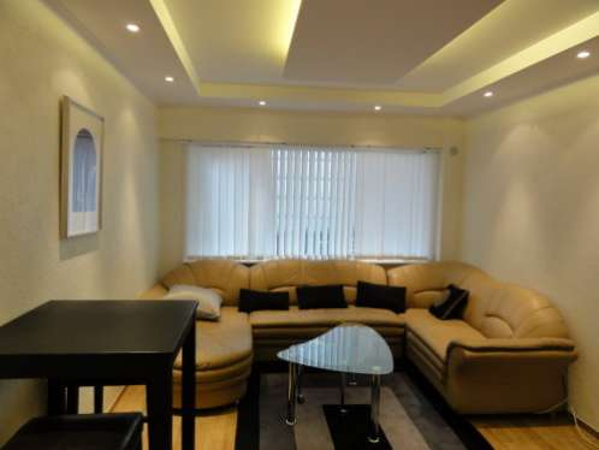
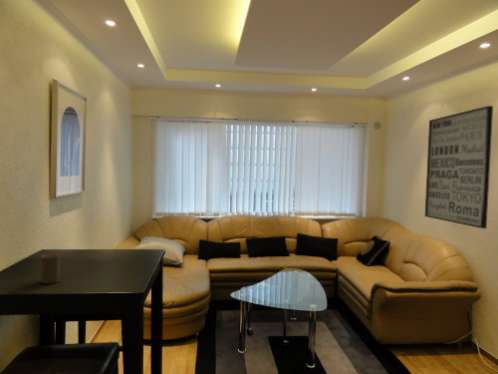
+ cup (50, 268)
+ wall art (454, 168)
